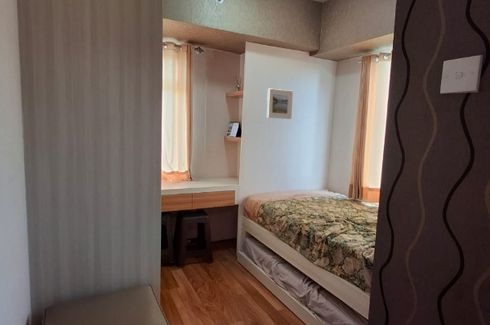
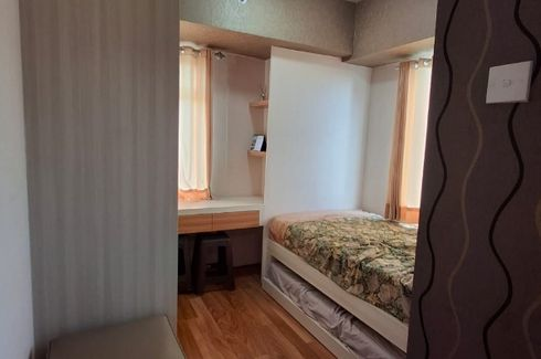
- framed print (279, 104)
